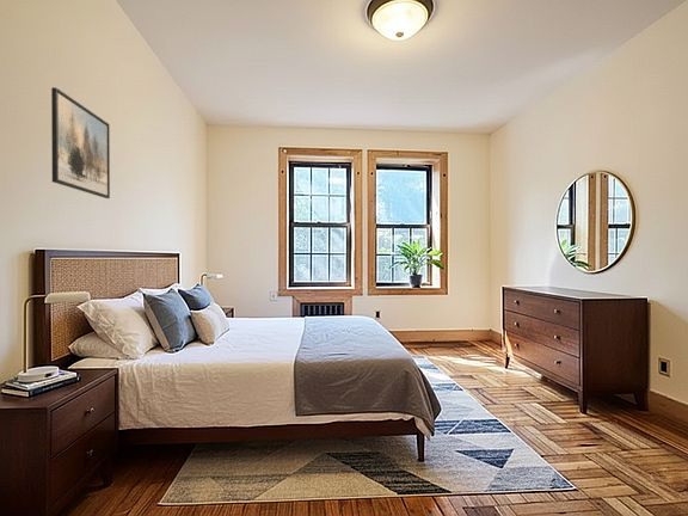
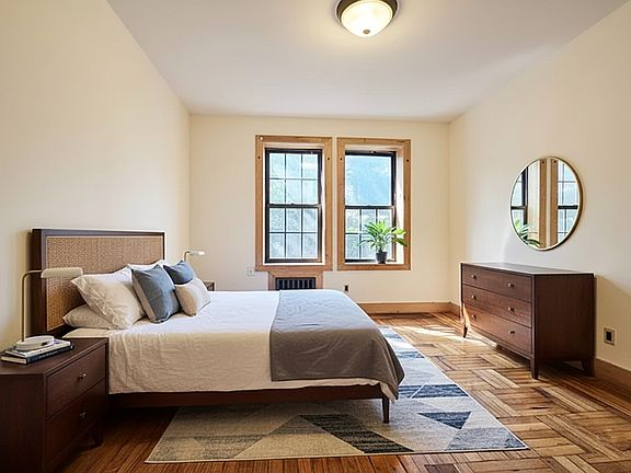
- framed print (84, 149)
